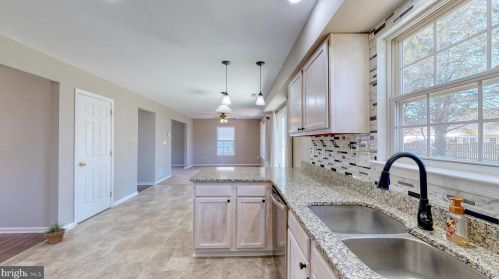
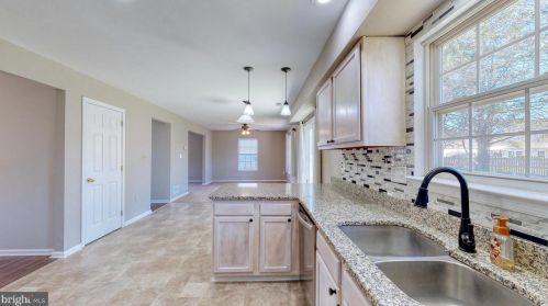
- potted plant (56, 231)
